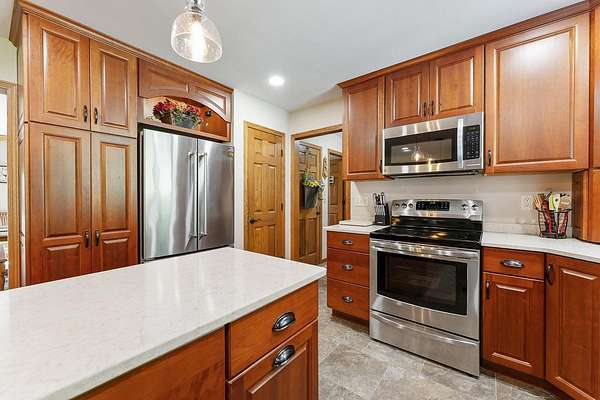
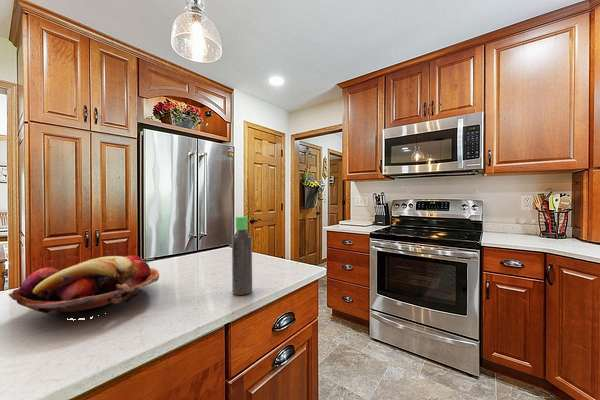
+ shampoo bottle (242, 254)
+ fruit basket (98, 279)
